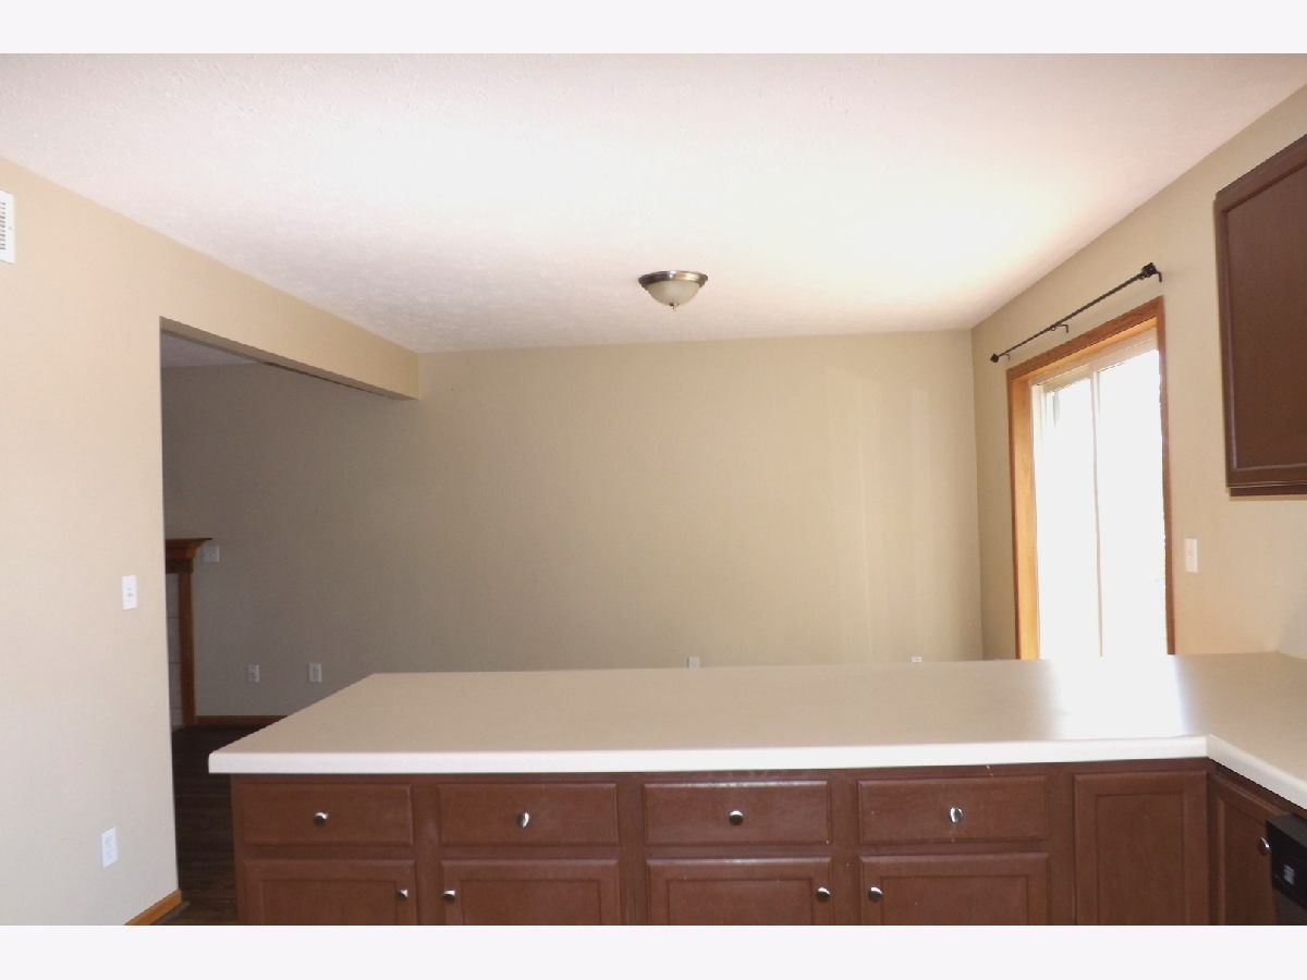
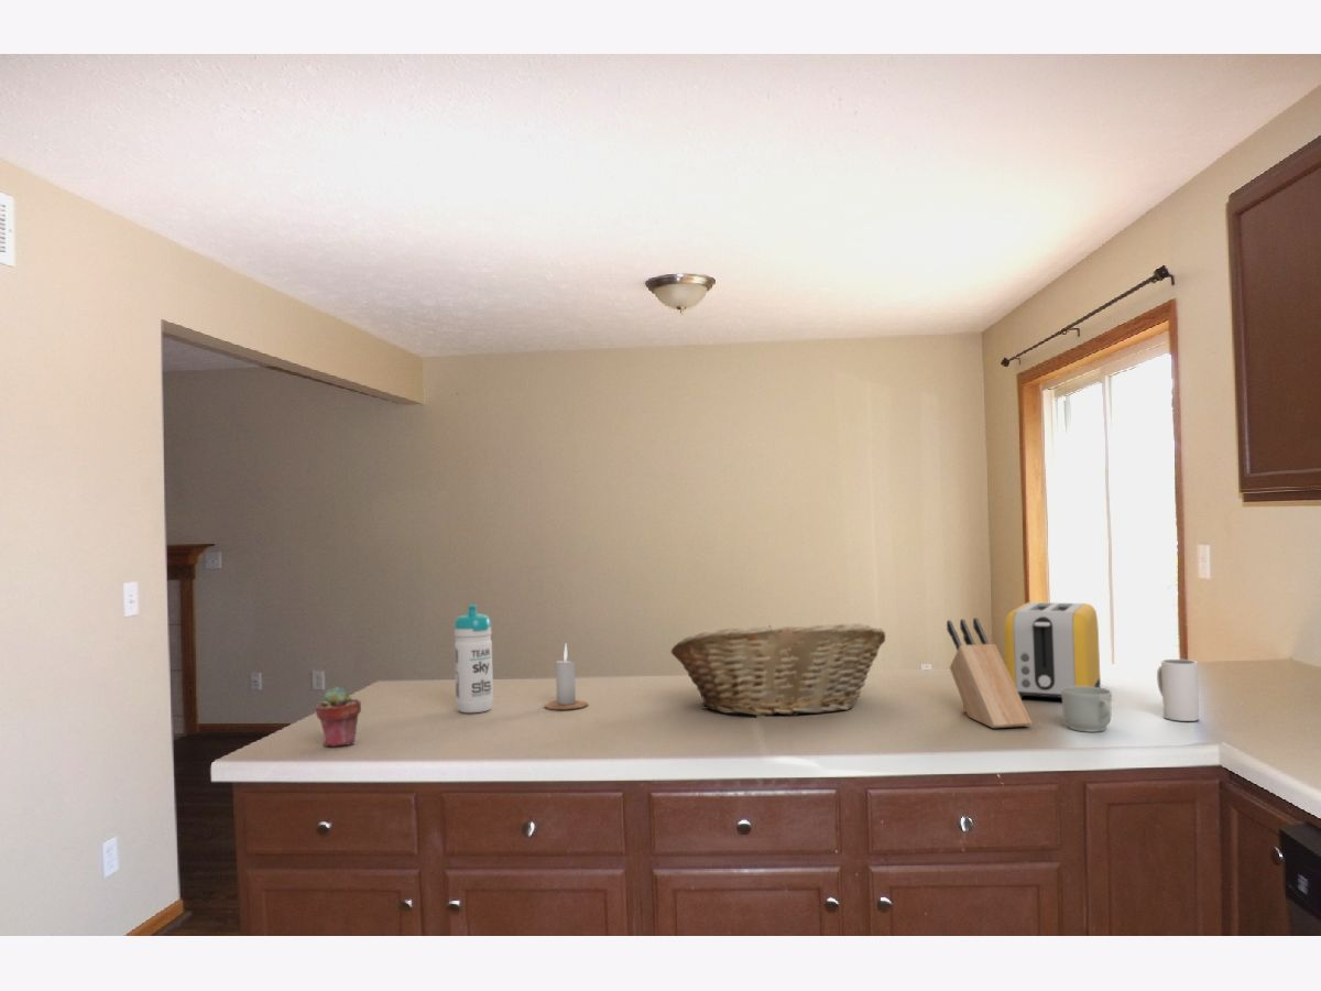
+ water bottle (473, 657)
+ fruit basket (778, 662)
+ toaster (1052, 649)
+ potted succulent (338, 715)
+ knife block (983, 668)
+ mug (1090, 710)
+ mug (1175, 688)
+ candle (565, 674)
